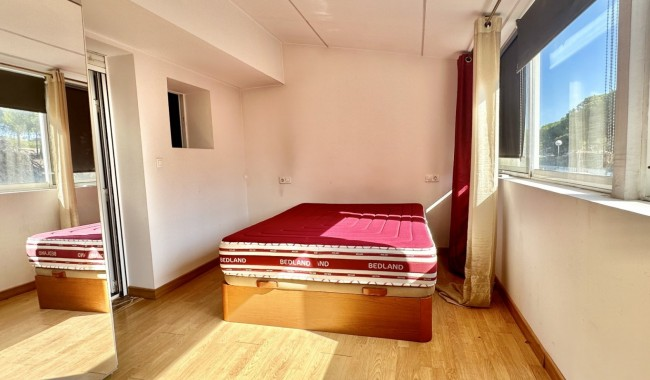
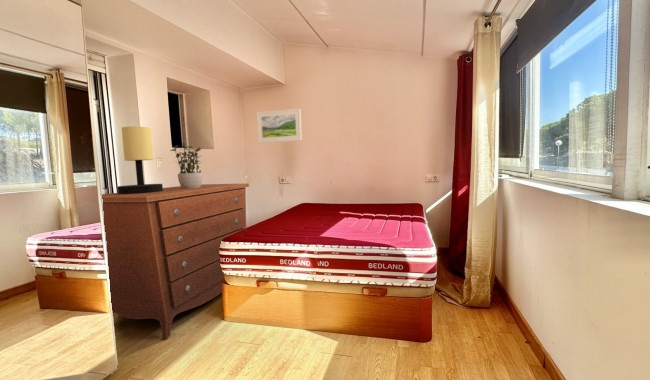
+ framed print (278, 126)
+ dresser (181, 246)
+ table lamp (138, 160)
+ potted plant (187, 165)
